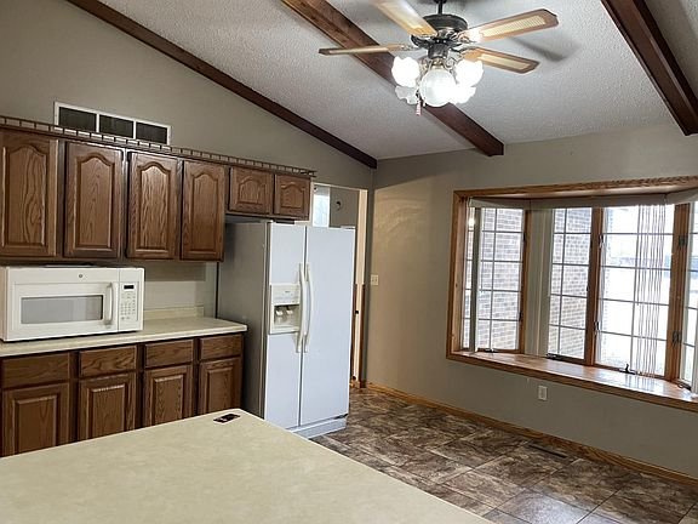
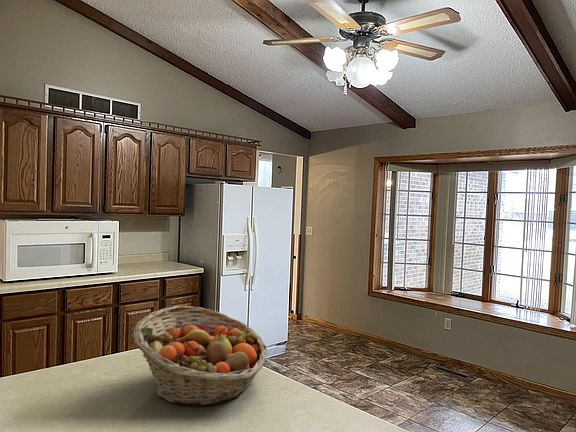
+ fruit basket (203, 350)
